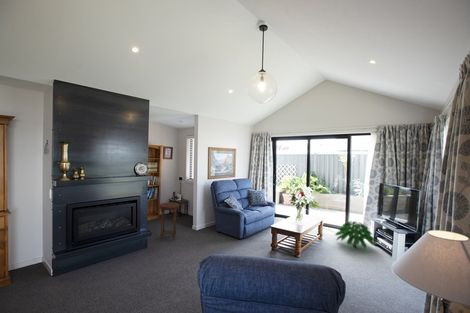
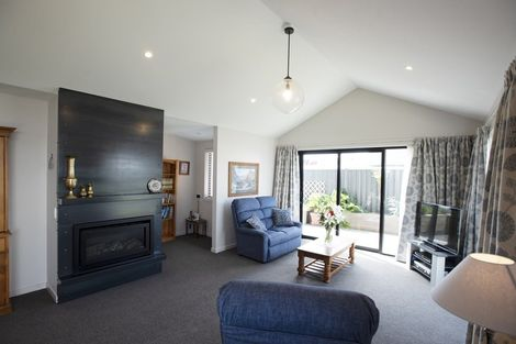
- side table (173, 220)
- indoor plant (355, 233)
